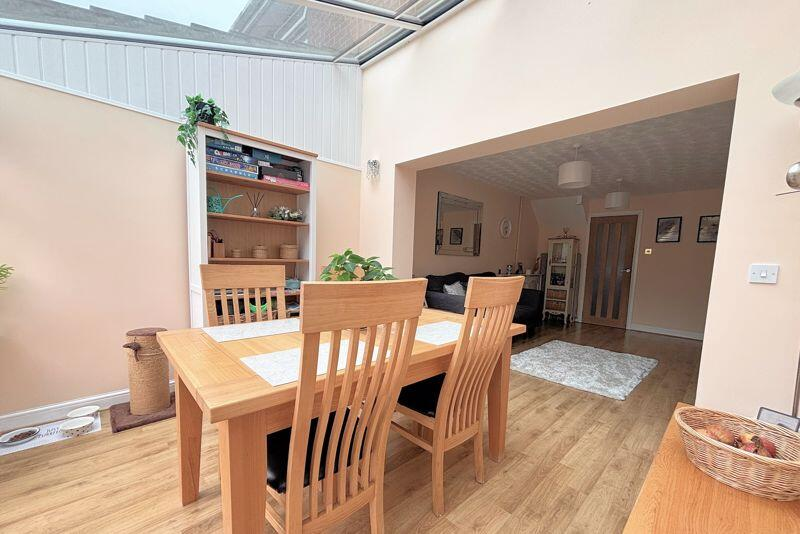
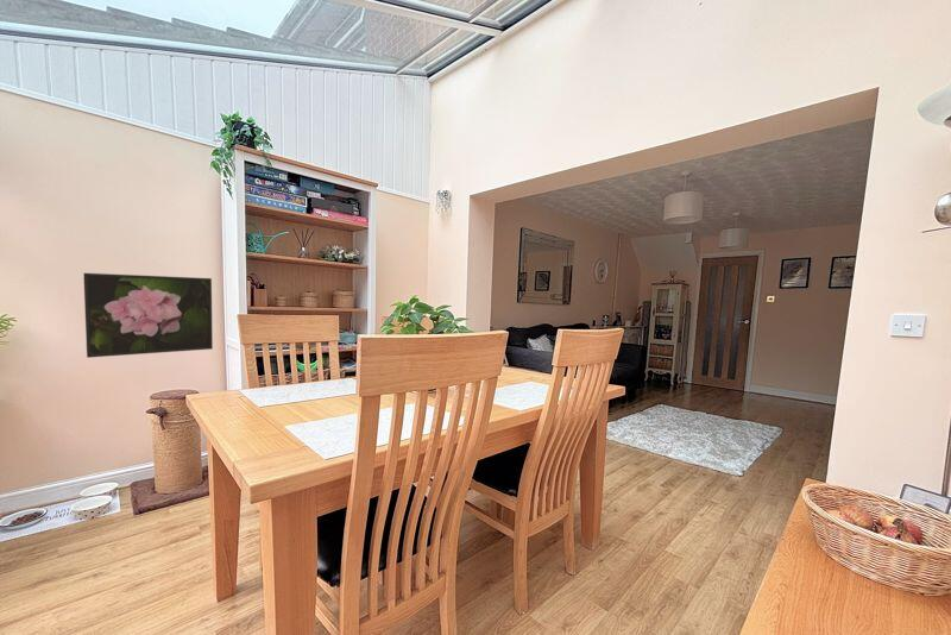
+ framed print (153, 314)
